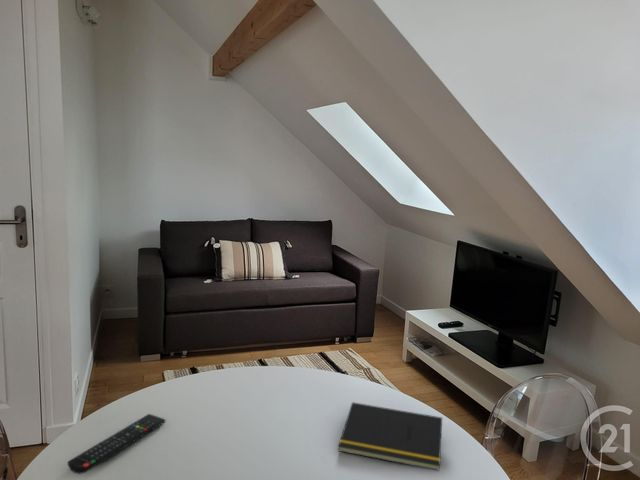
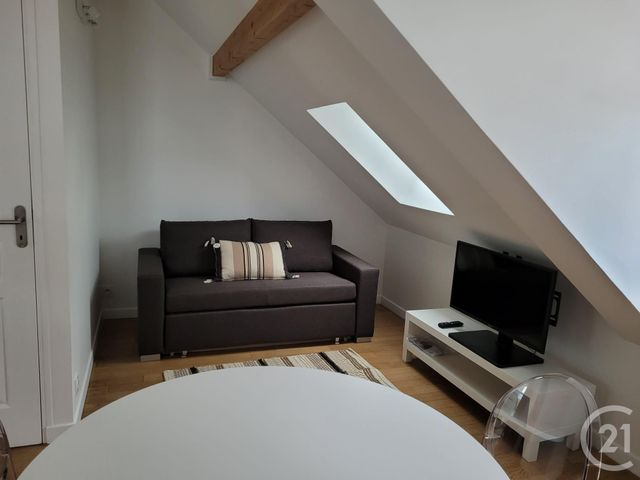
- notepad (392, 433)
- remote control (119, 442)
